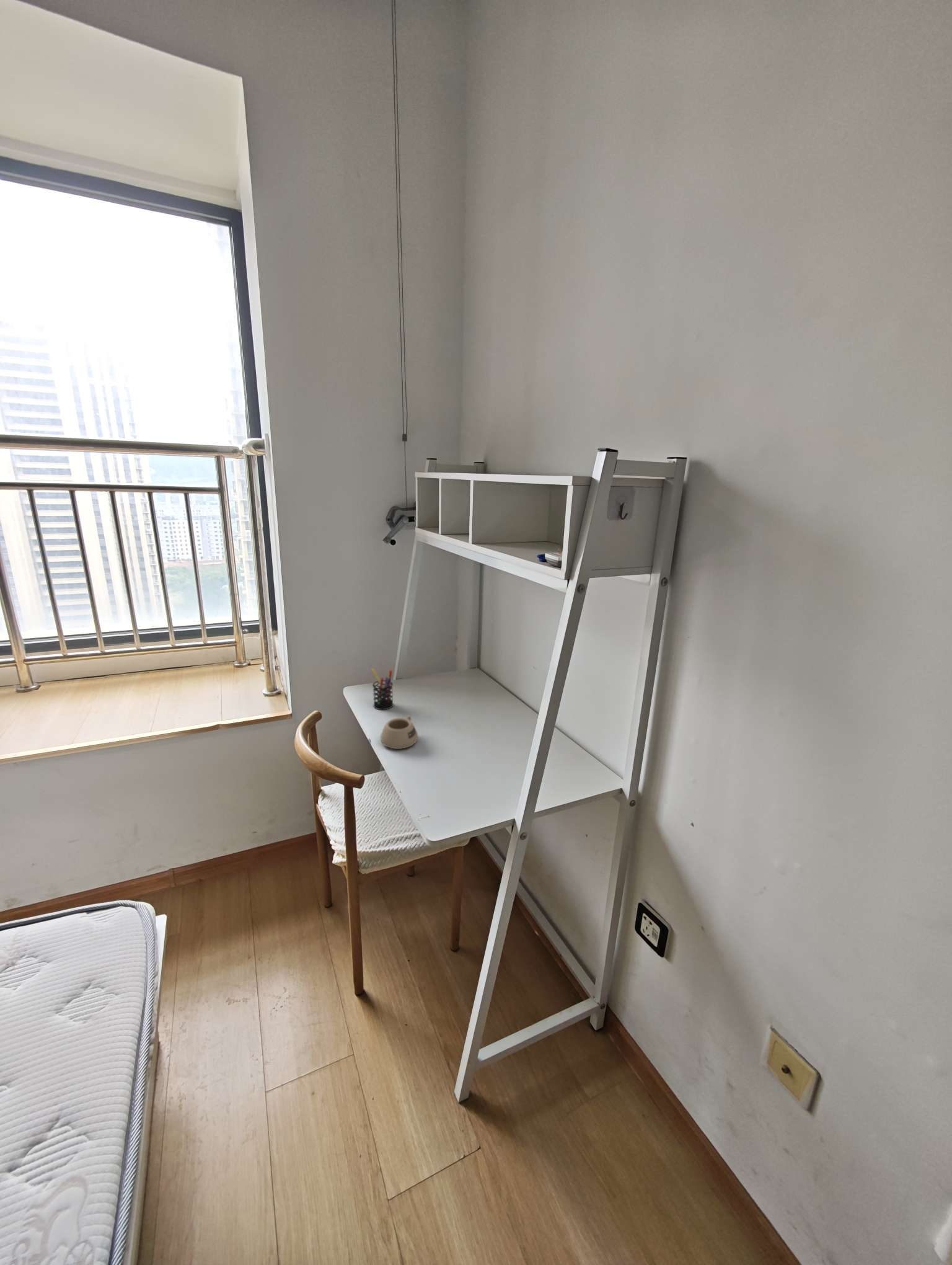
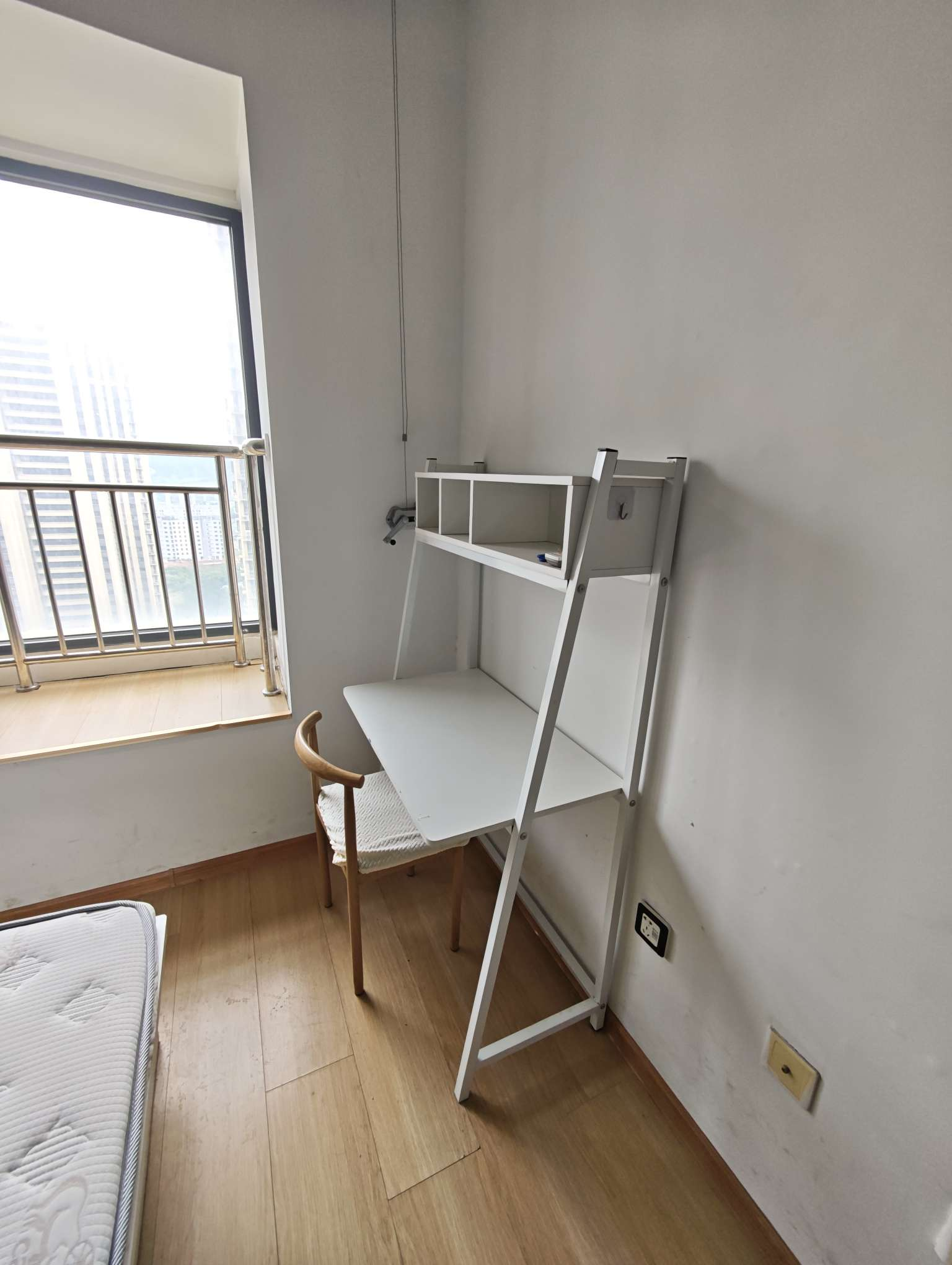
- pen holder (385, 686)
- mug (401, 730)
